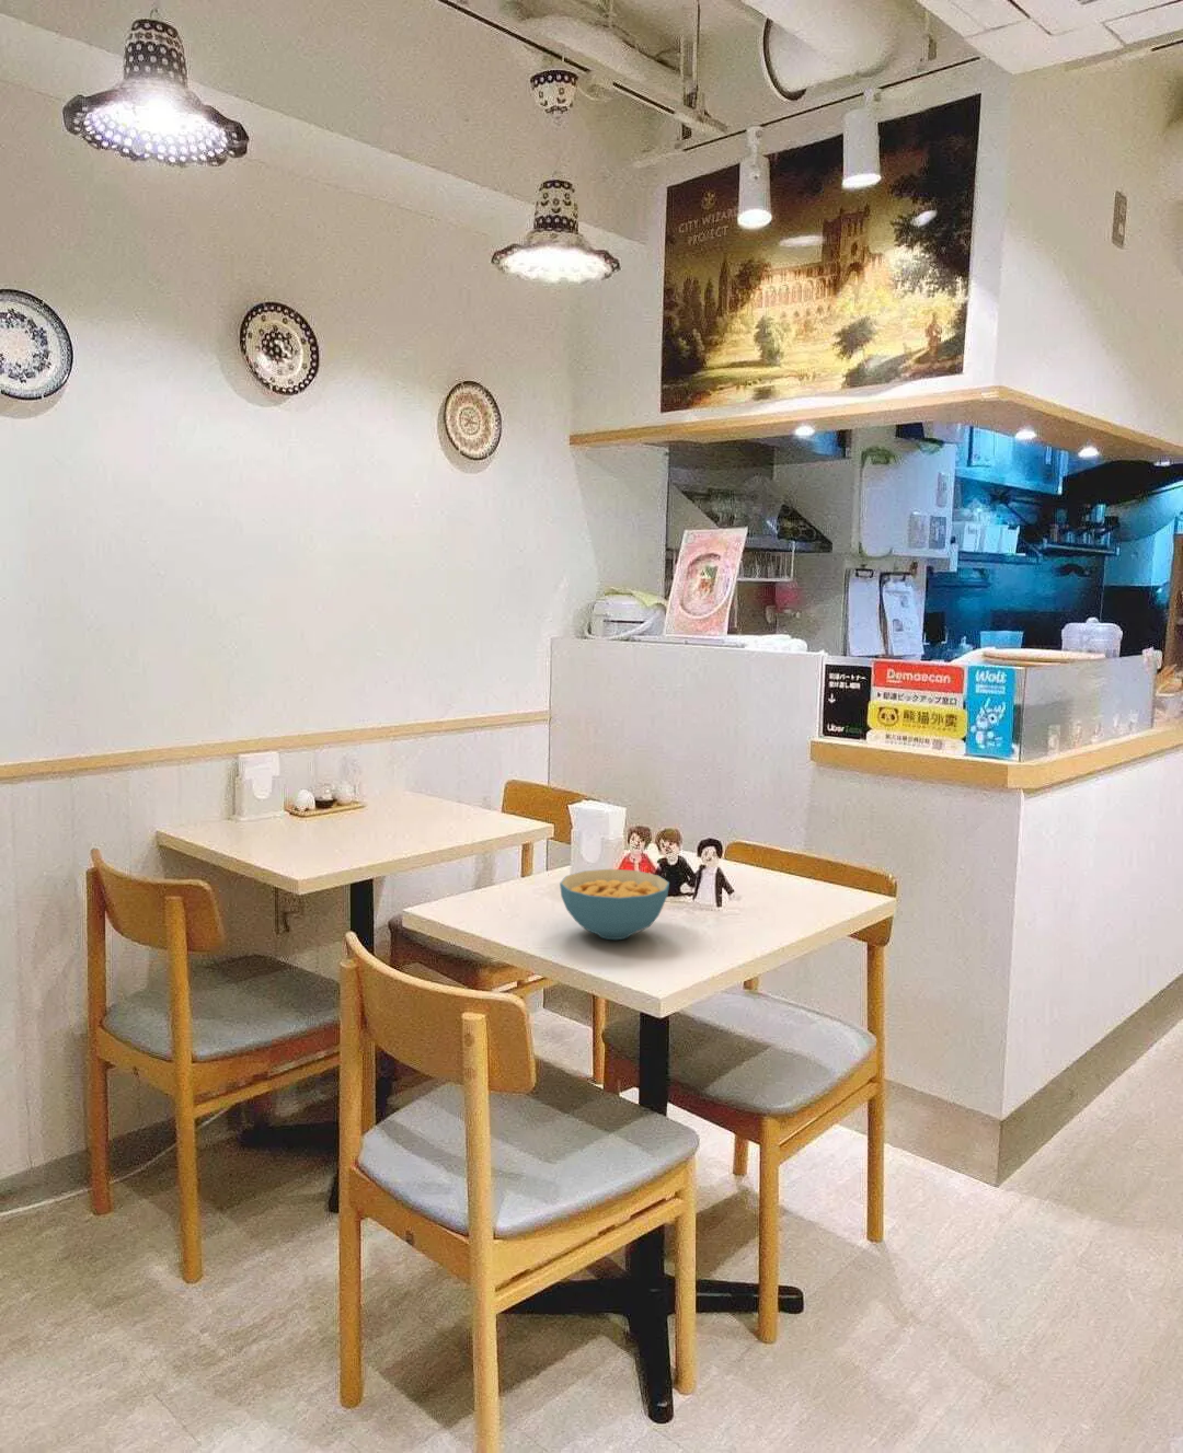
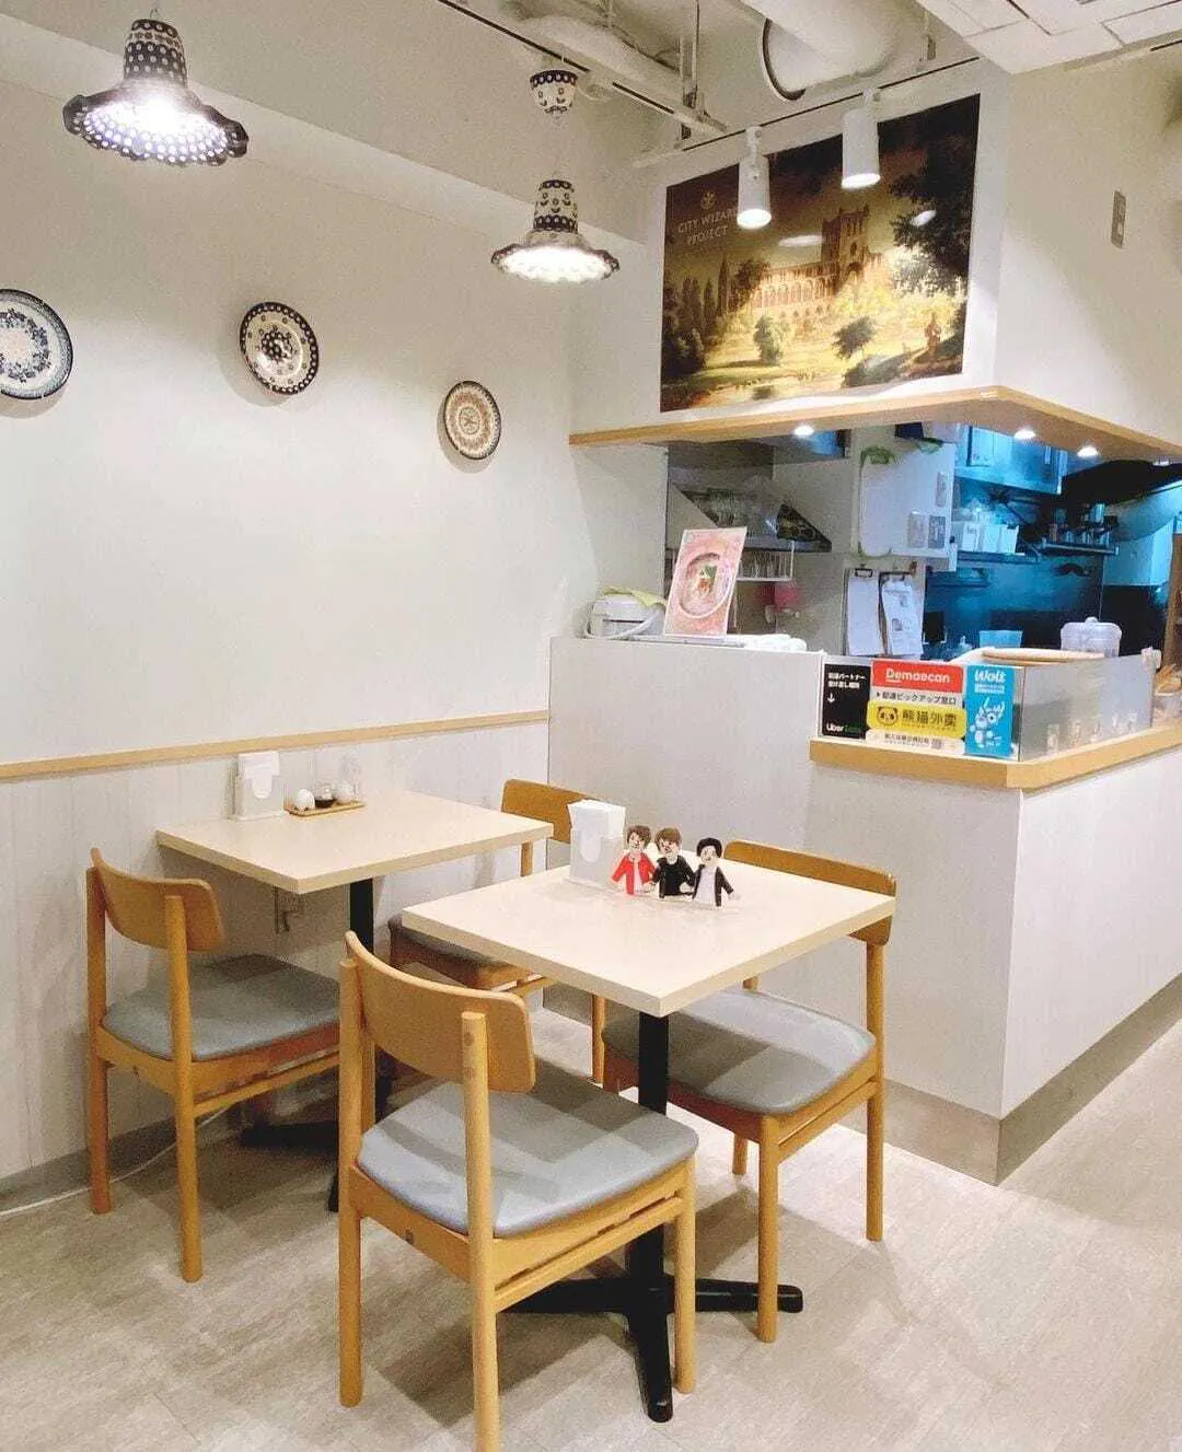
- cereal bowl (613, 908)
